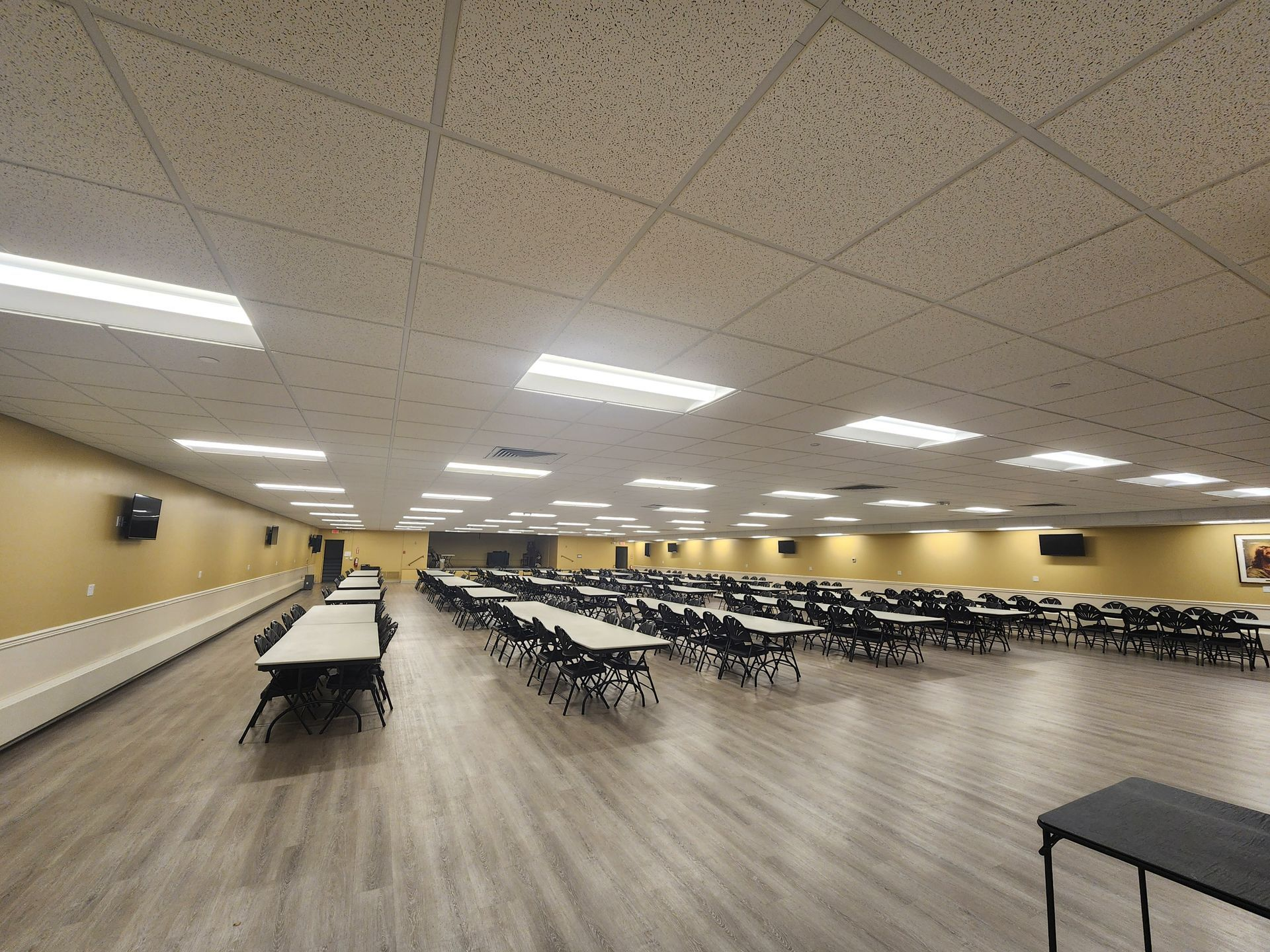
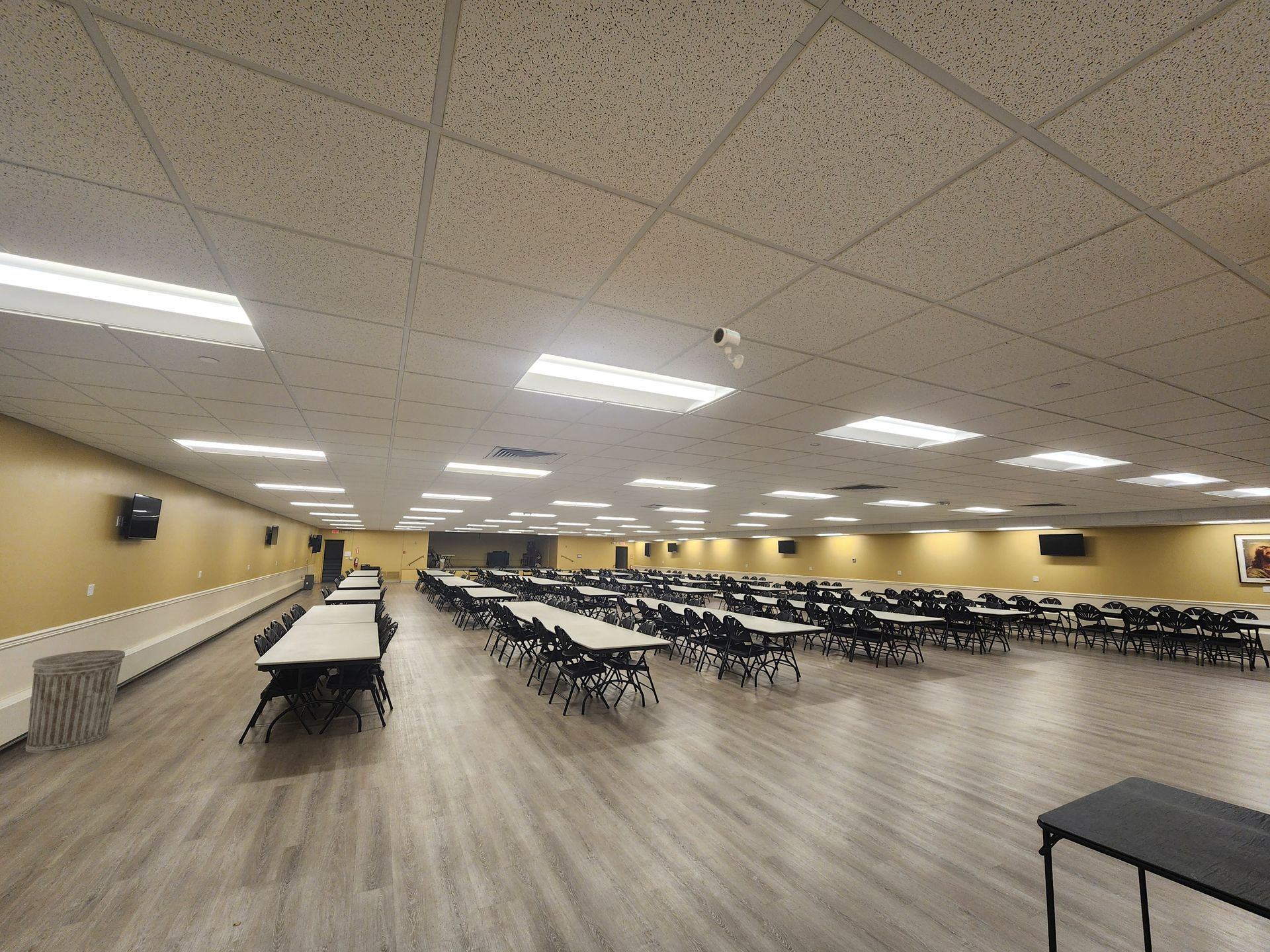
+ trash can (75, 698)
+ security camera (728, 348)
